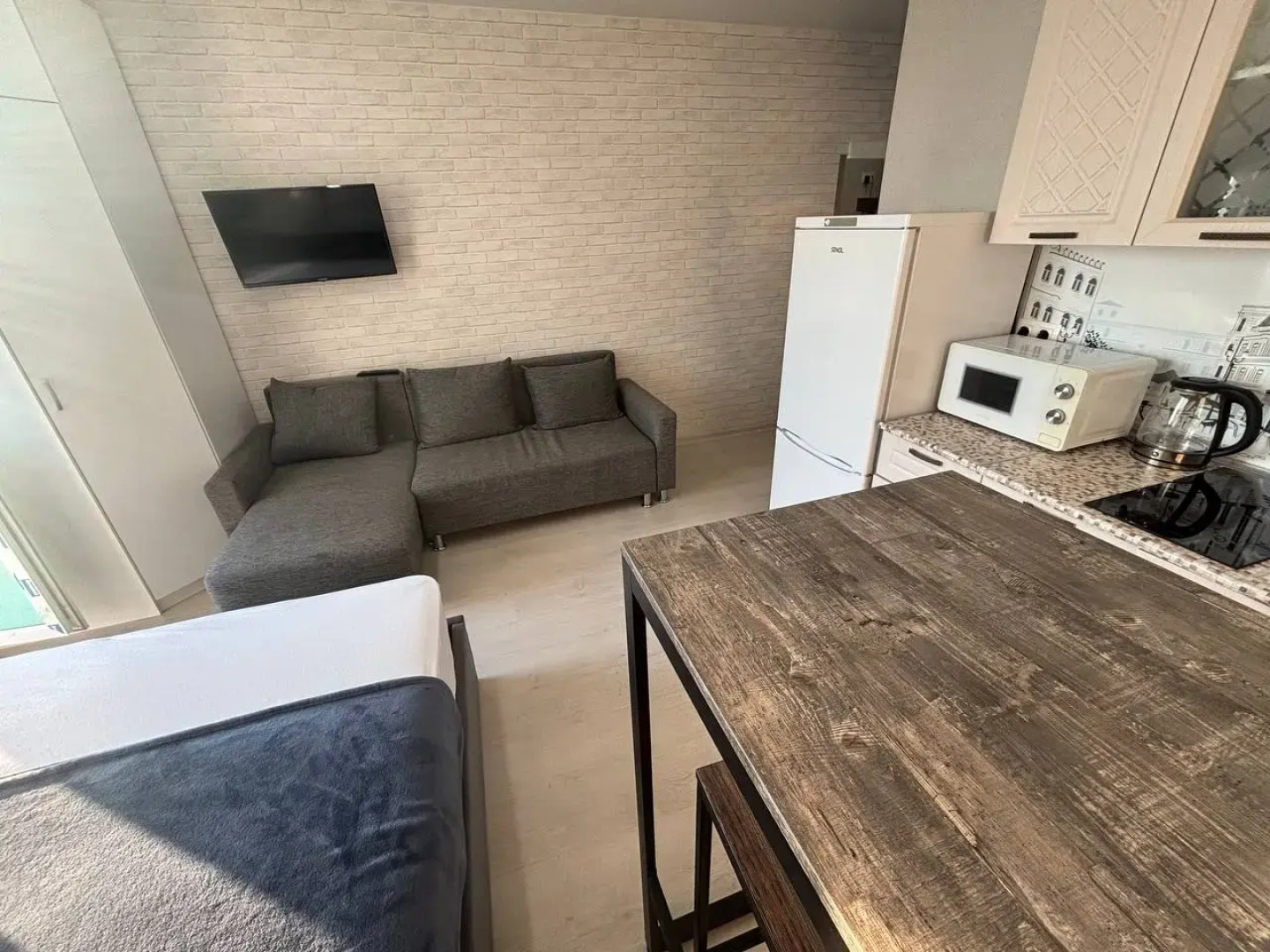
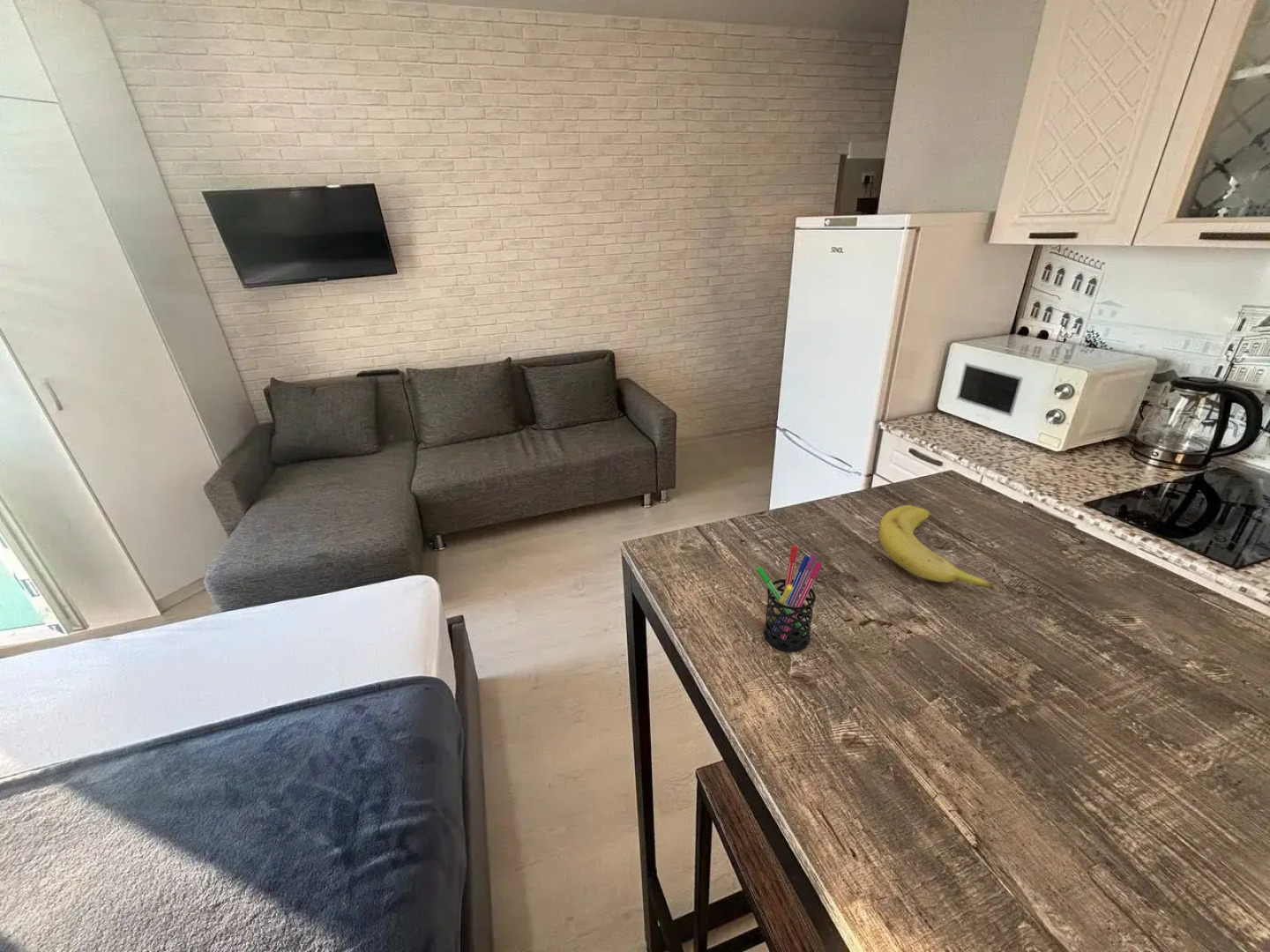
+ pen holder (785, 596)
+ fruit (933, 552)
